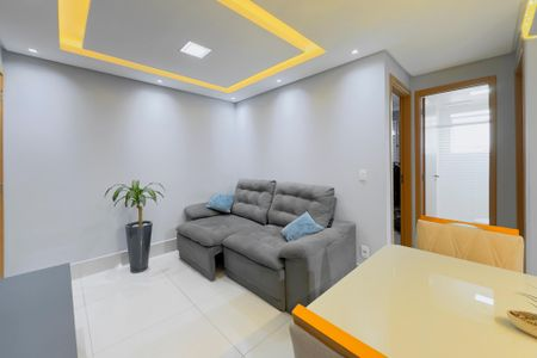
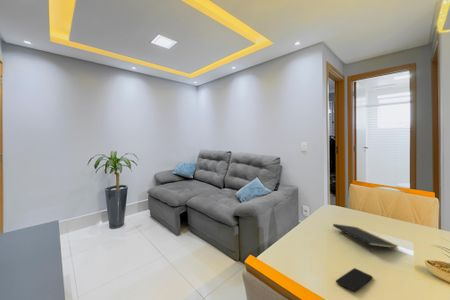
+ smartphone (354, 279)
+ notepad (362, 235)
